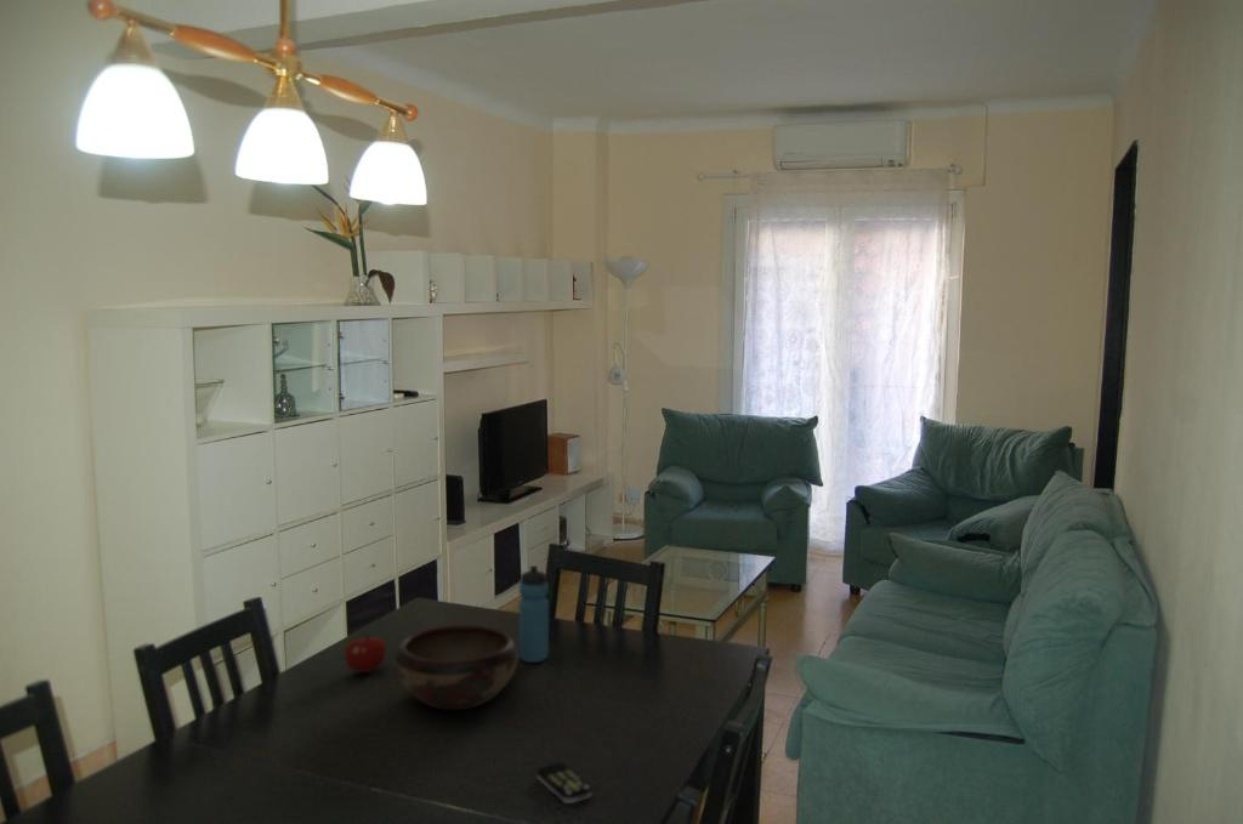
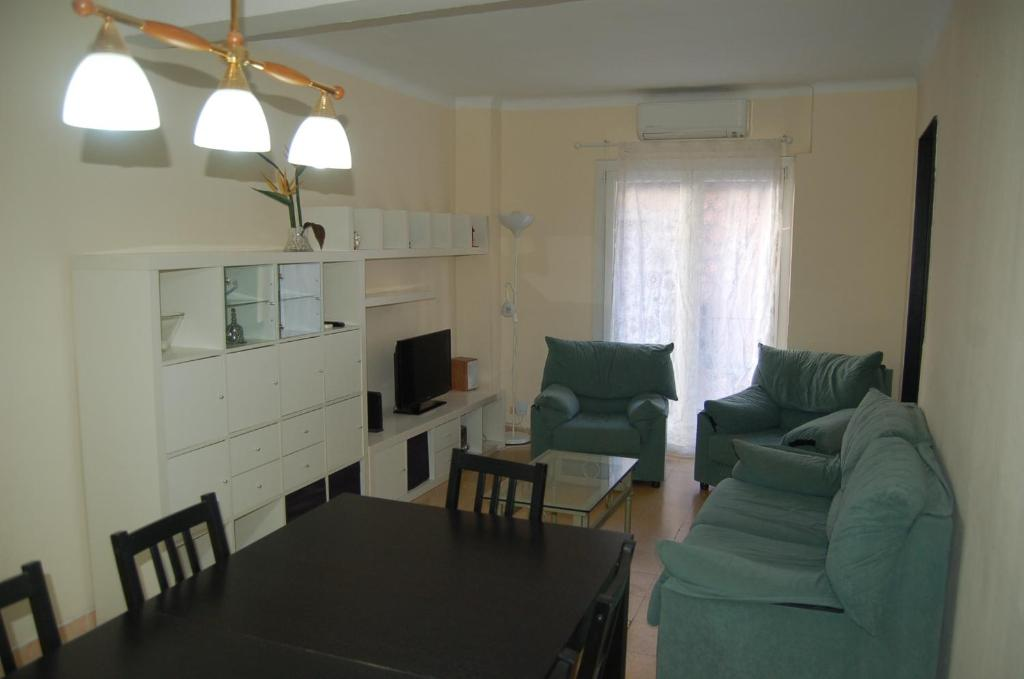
- fruit (365, 652)
- water bottle (533, 612)
- decorative bowl (456, 669)
- remote control (563, 782)
